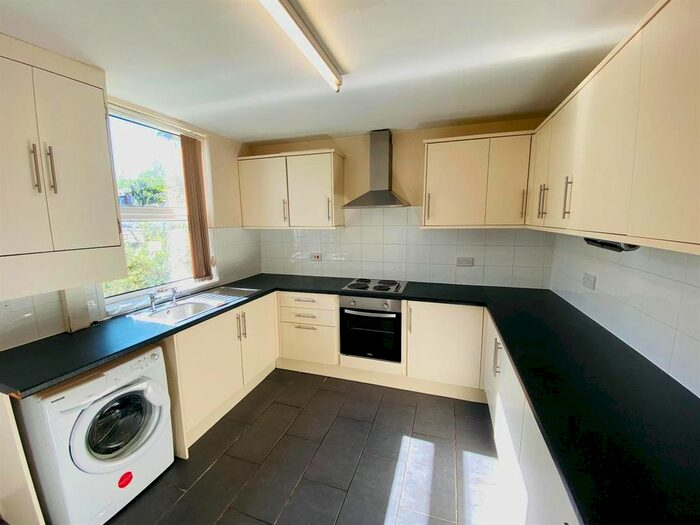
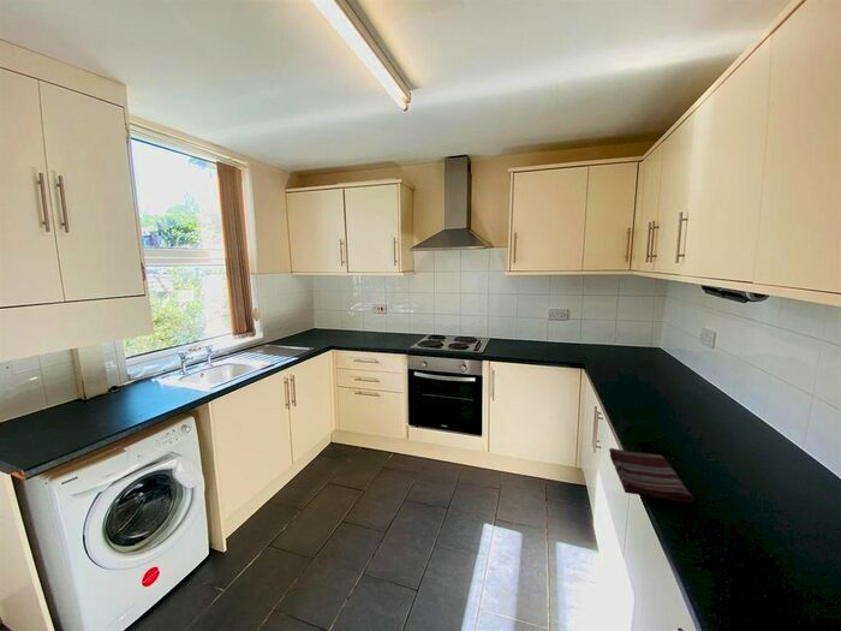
+ dish towel (645, 471)
